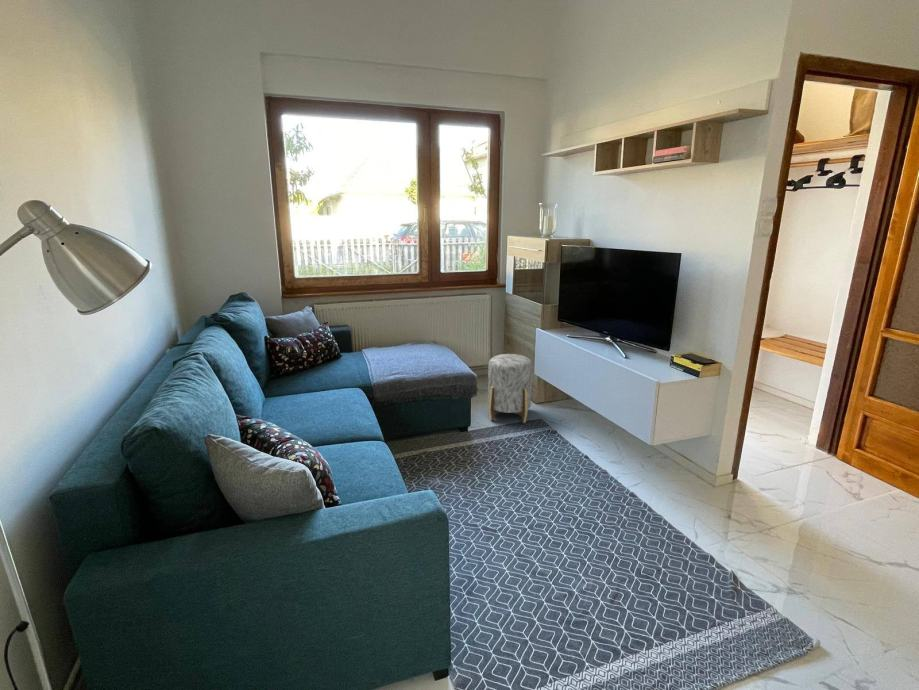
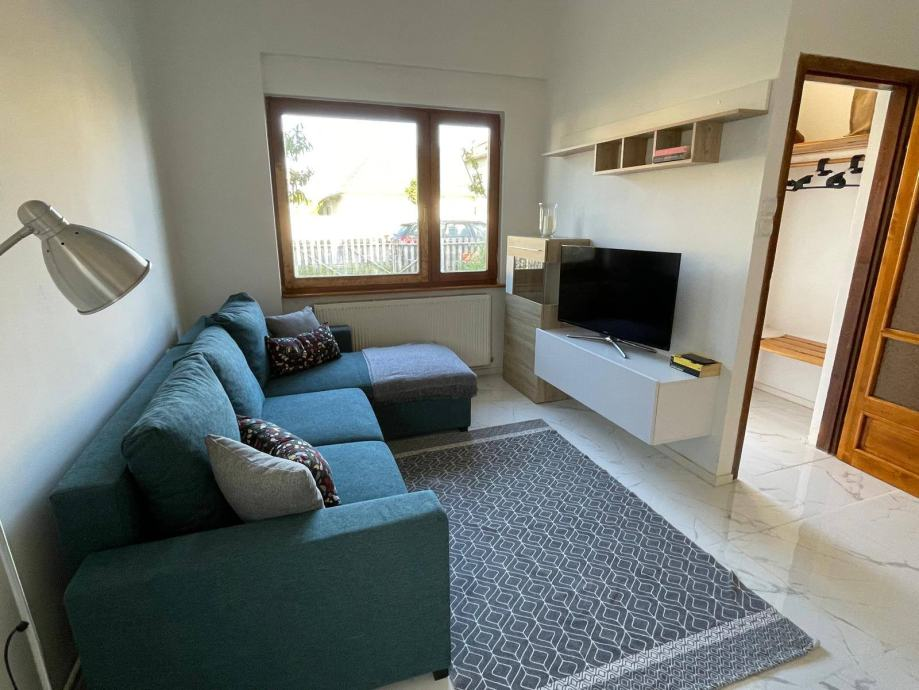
- stool (509, 385)
